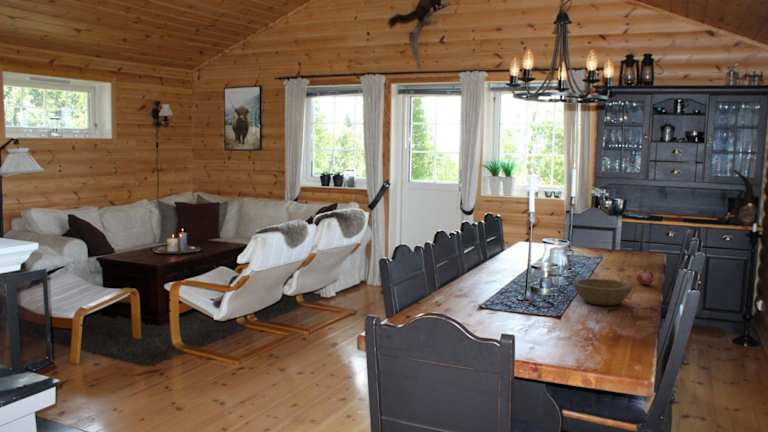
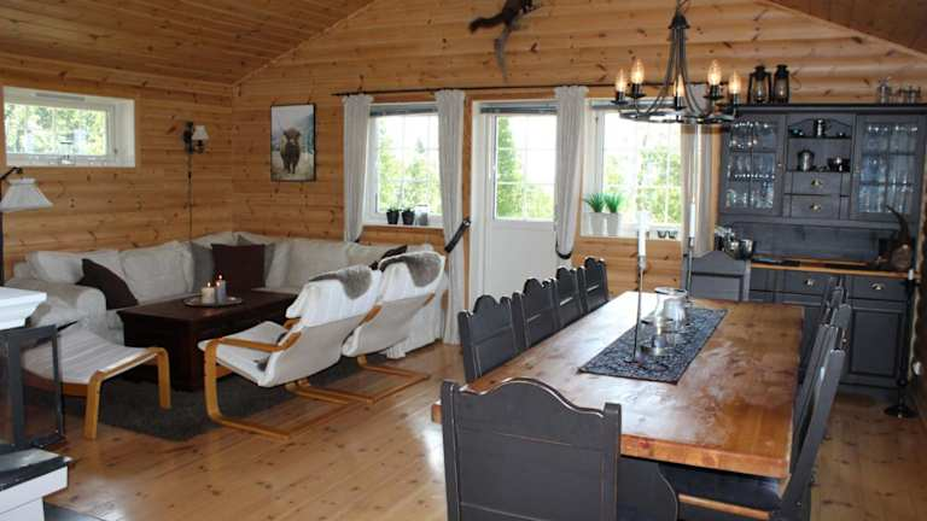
- fruit (644, 275)
- bowl (601, 292)
